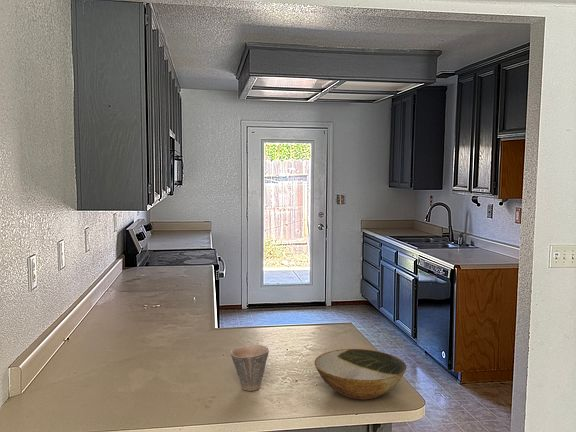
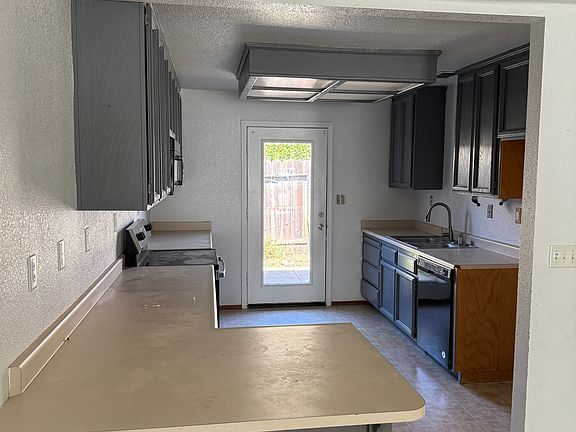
- bowl (359, 377)
- cup (249, 368)
